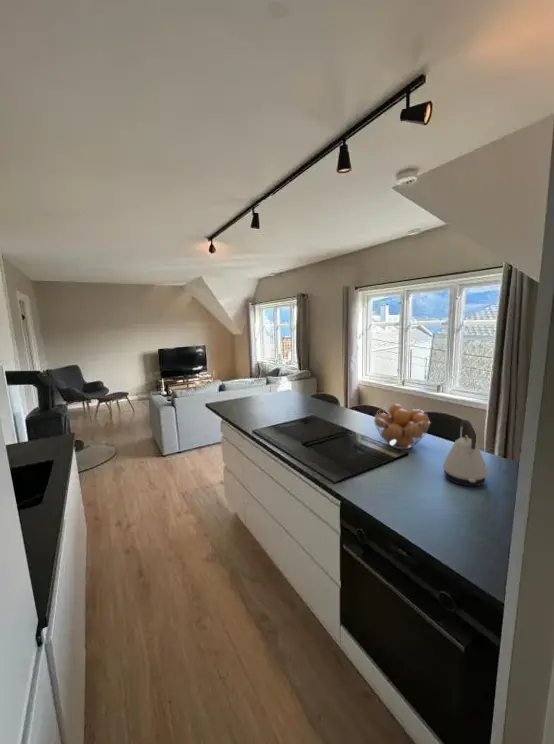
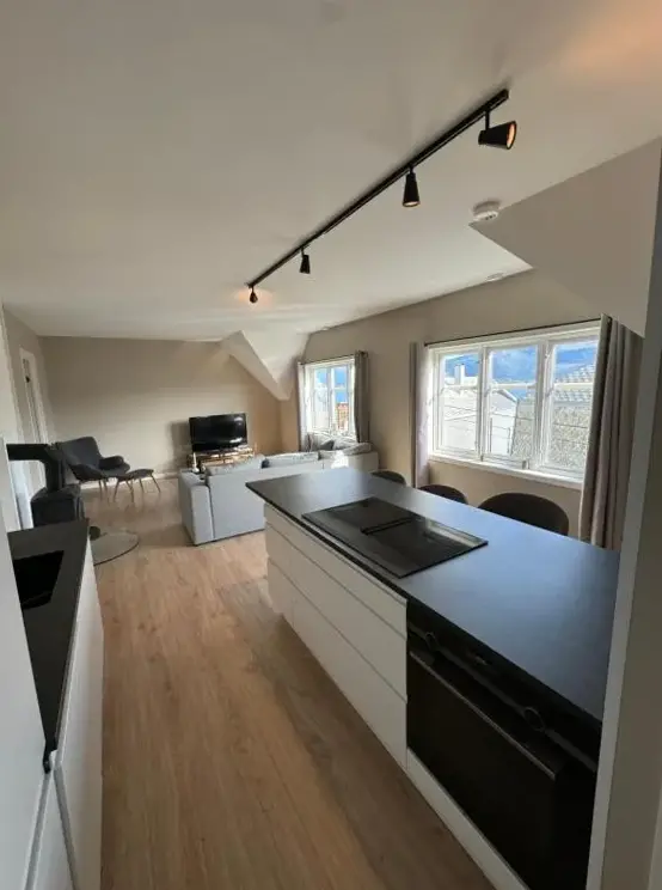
- fruit basket (401, 426)
- kettle (465, 449)
